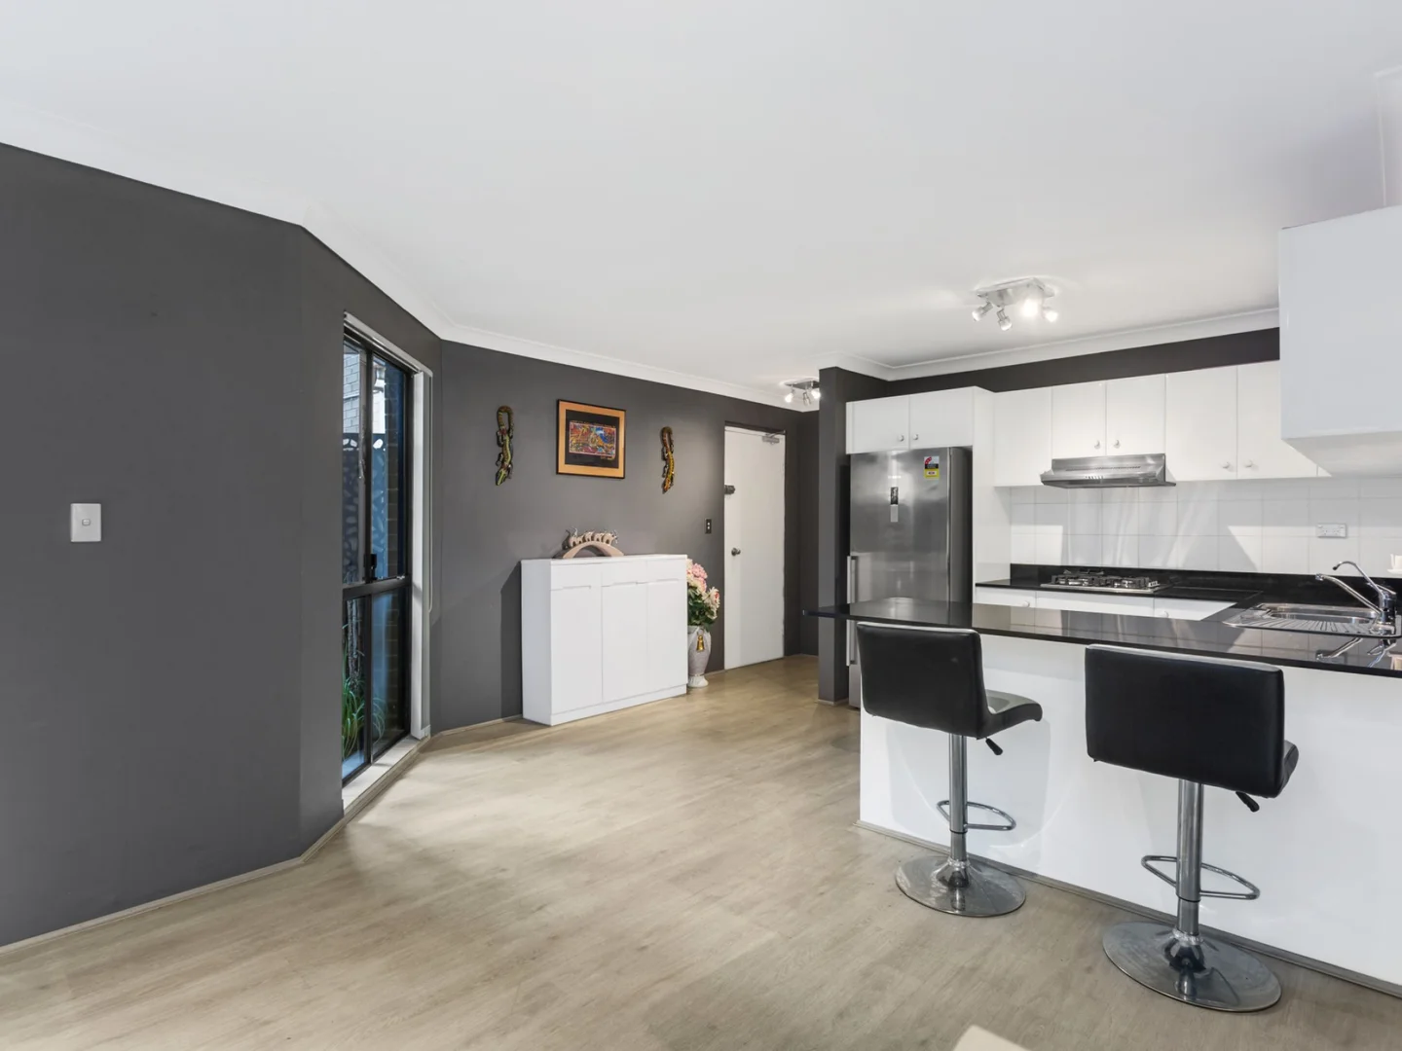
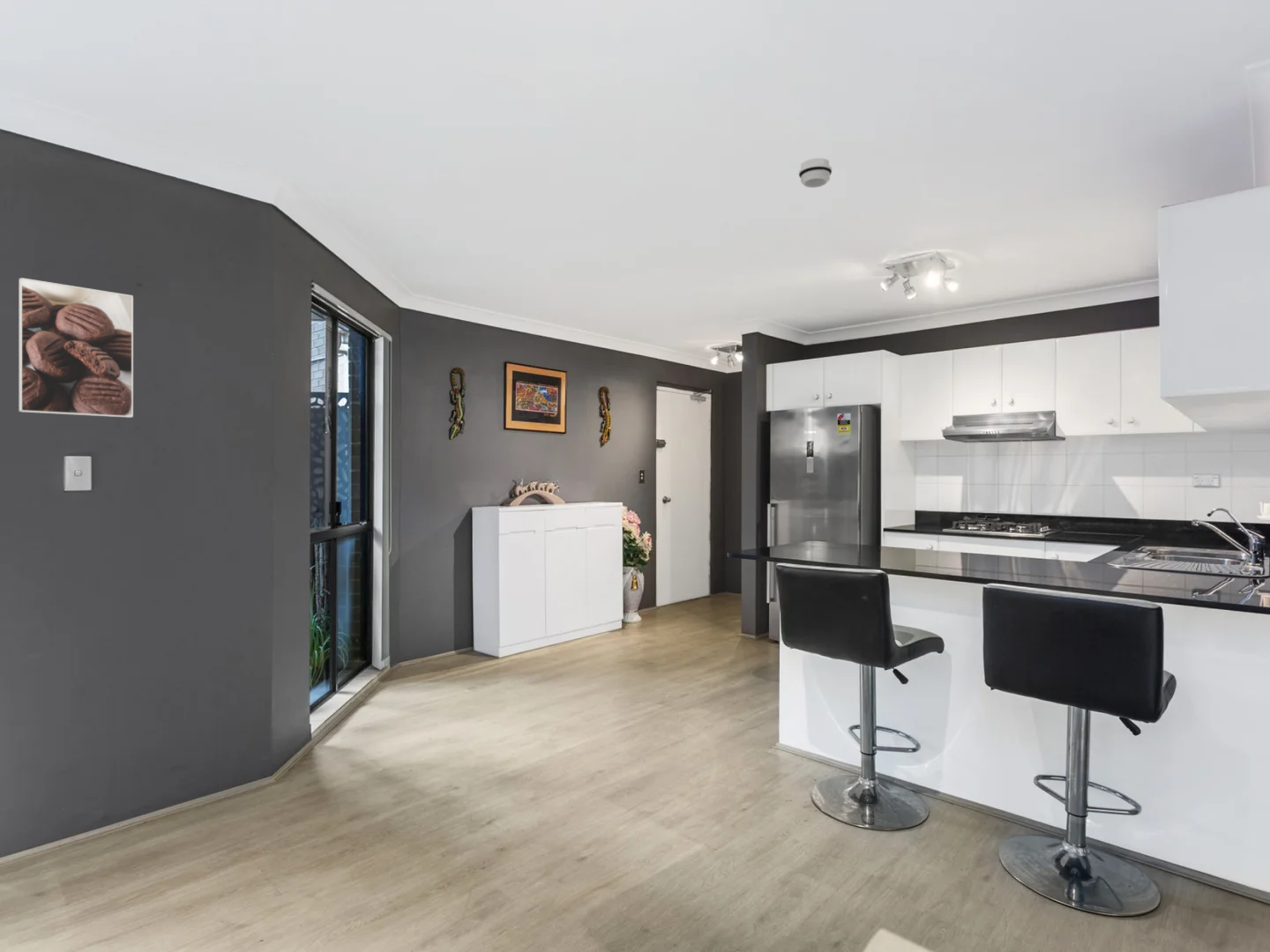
+ smoke detector (815, 173)
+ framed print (78, 351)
